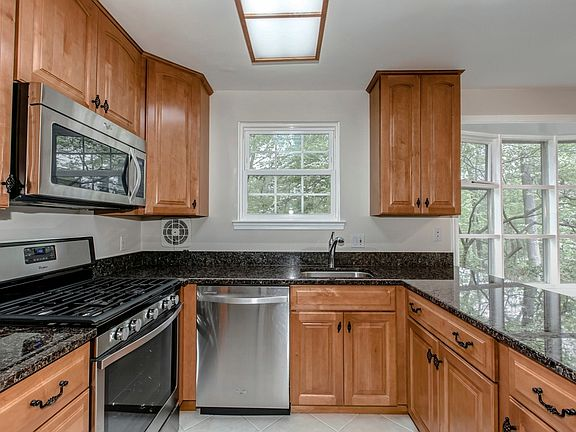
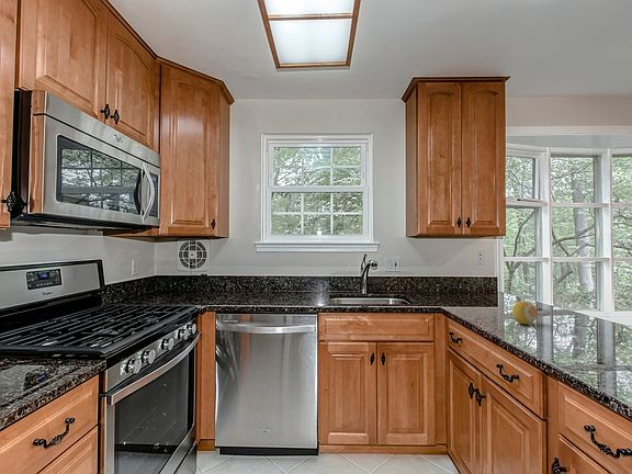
+ fruit (524, 312)
